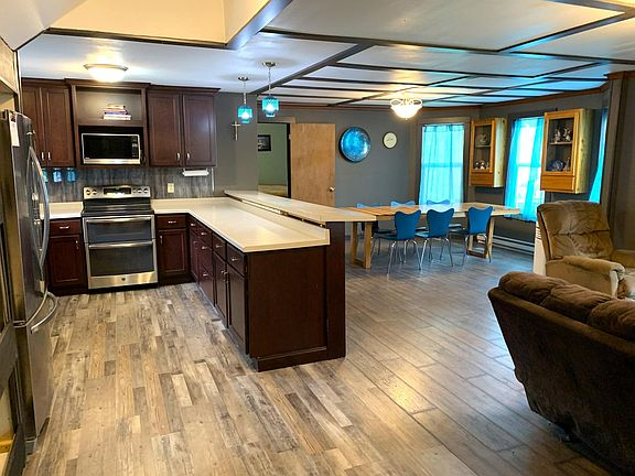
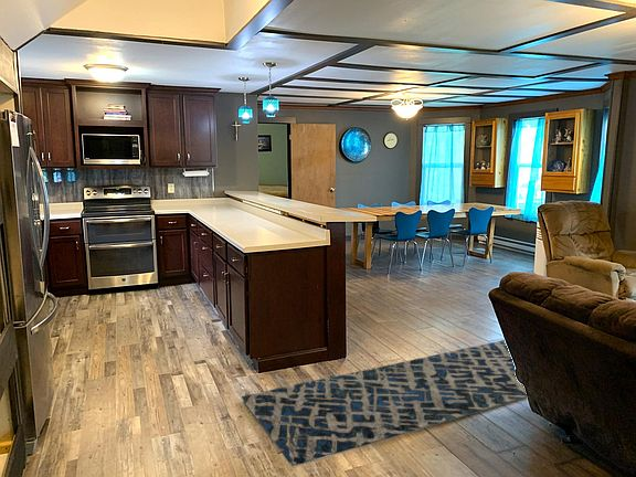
+ rug (443, 382)
